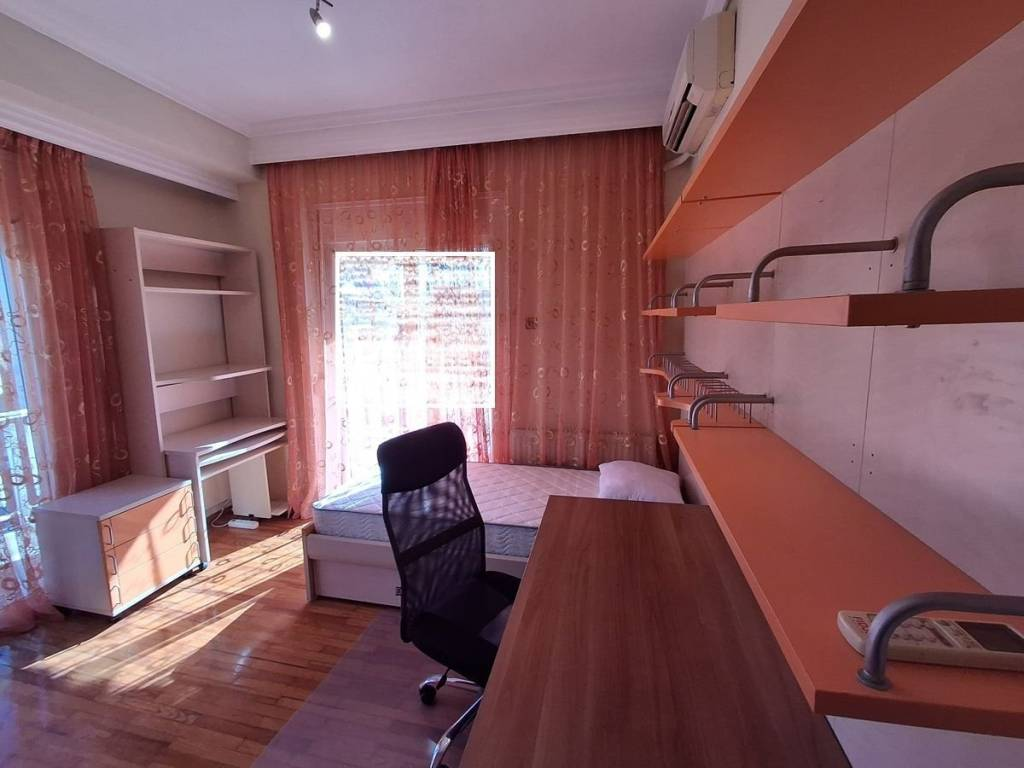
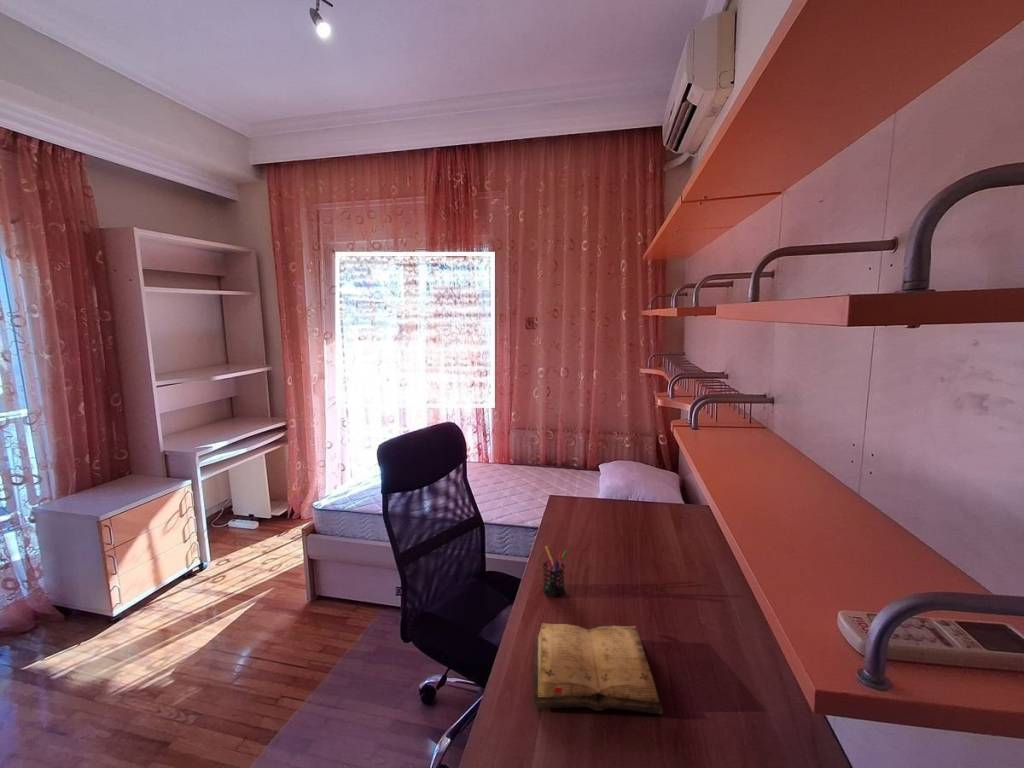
+ pen holder (556, 569)
+ diary (591, 659)
